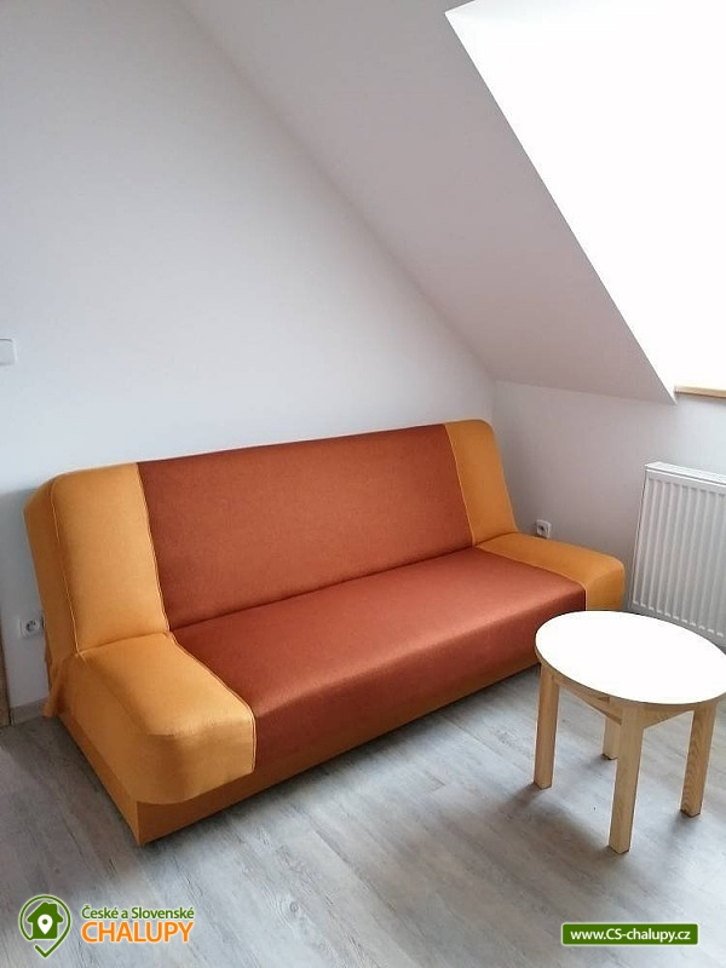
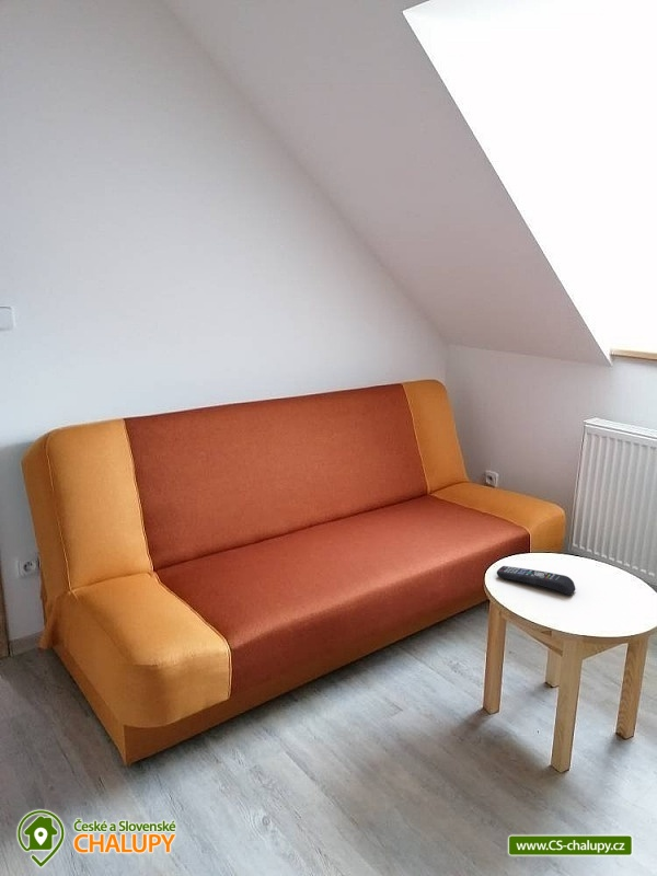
+ remote control (534, 577)
